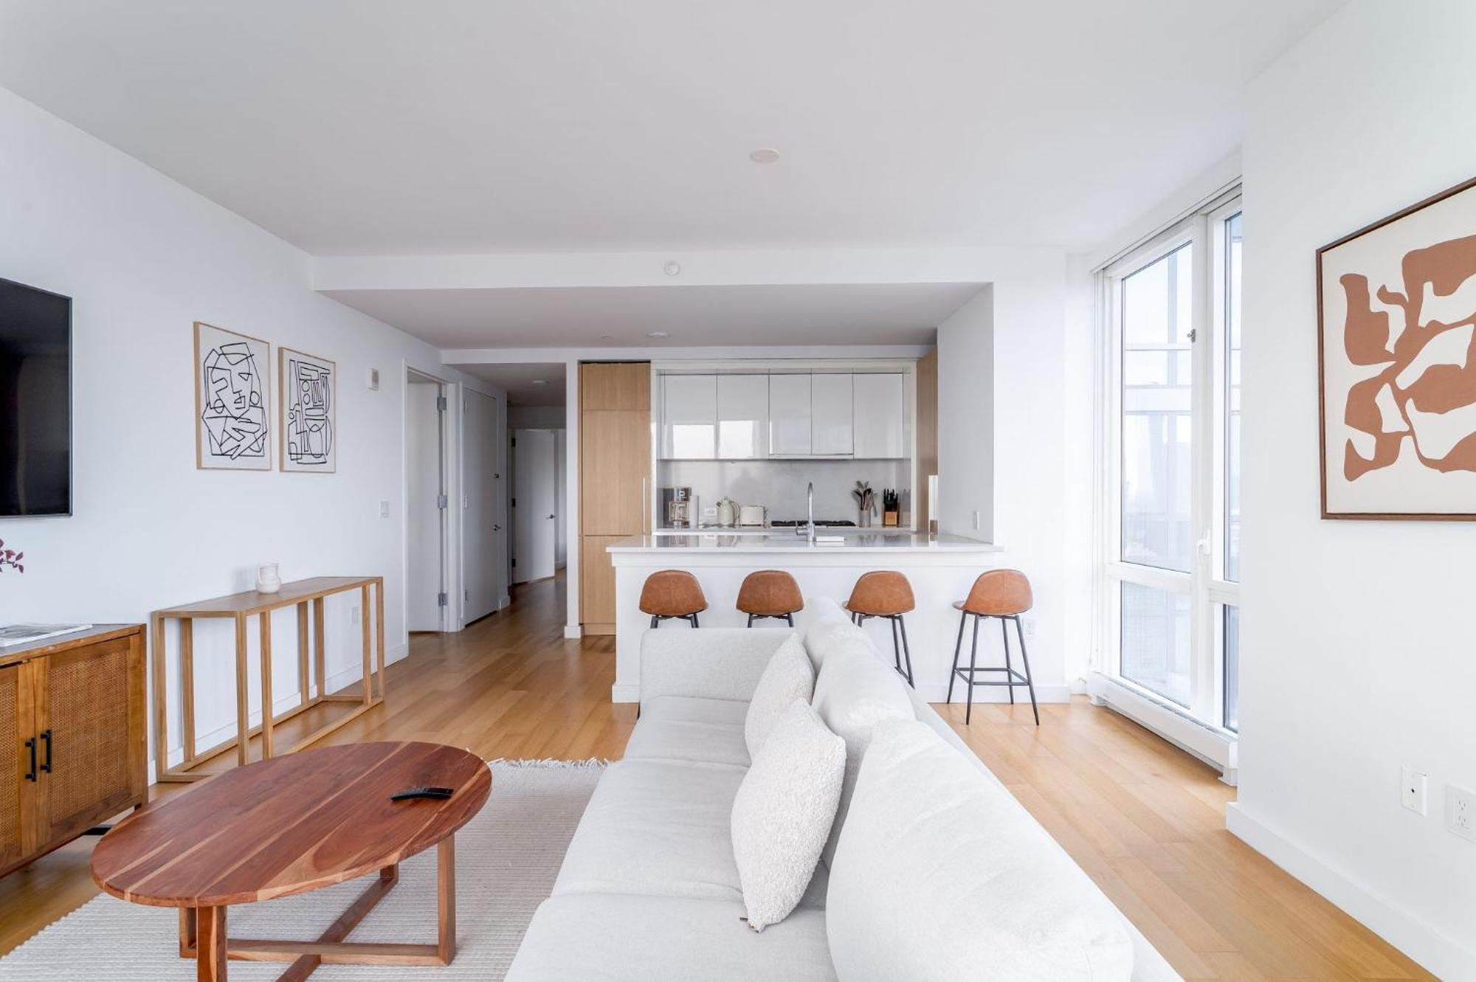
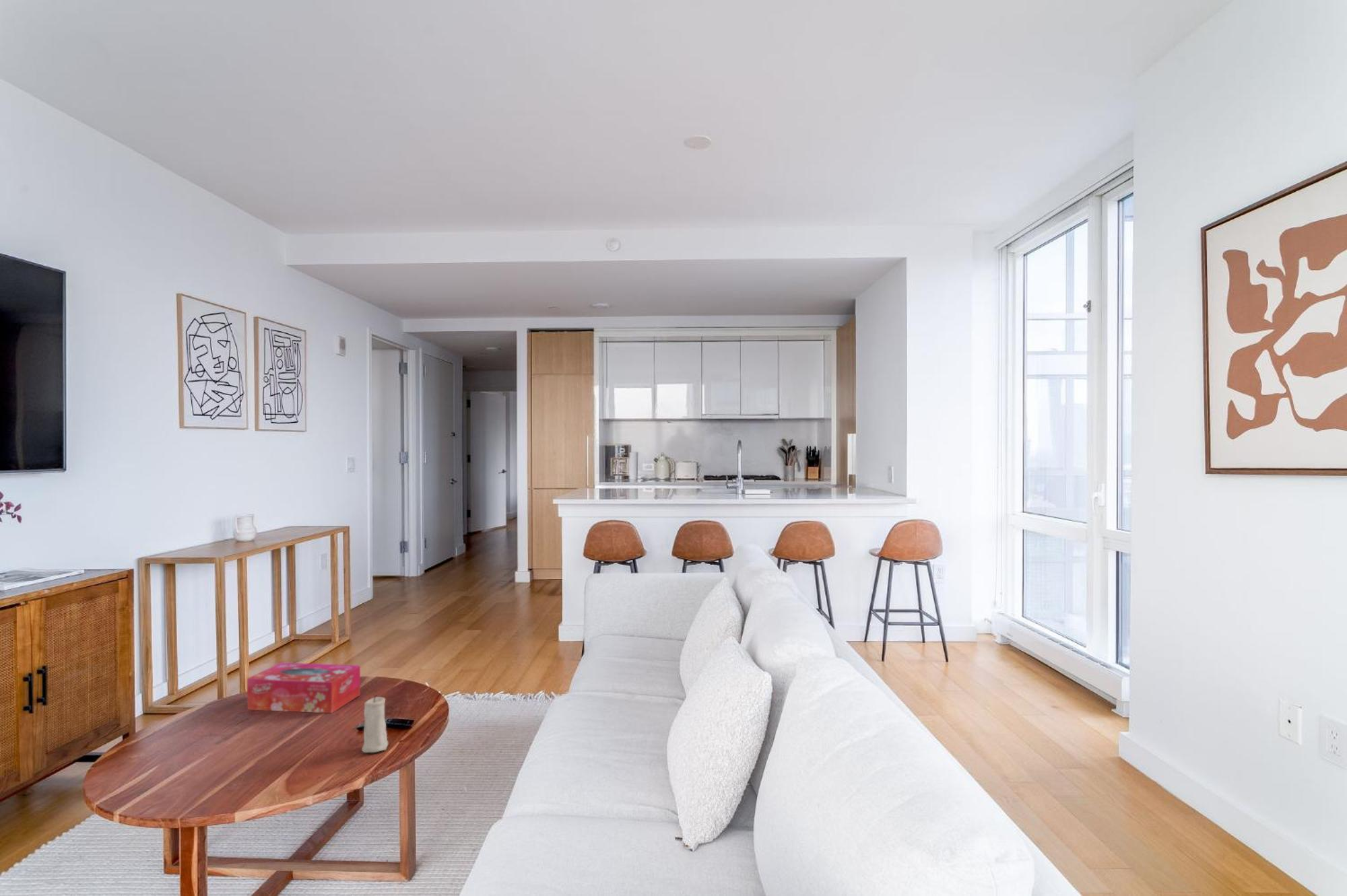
+ tissue box (305, 687)
+ candle (375, 721)
